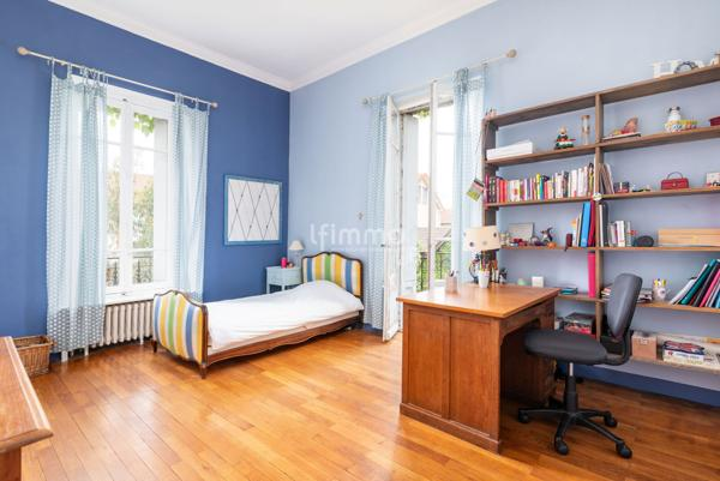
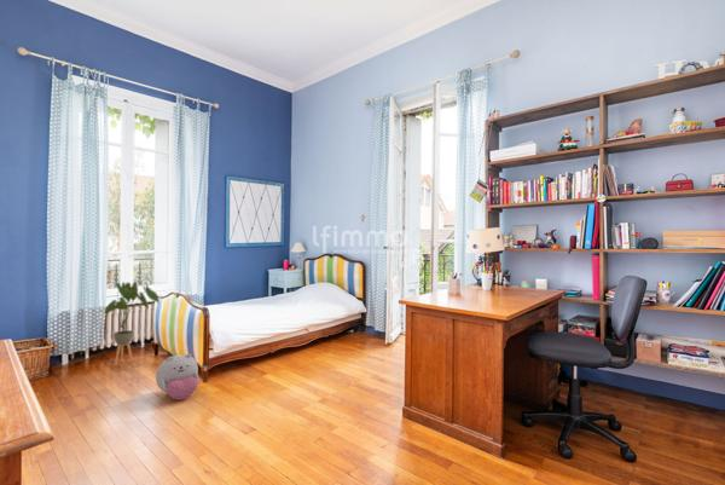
+ plush toy (178, 375)
+ house plant (127, 321)
